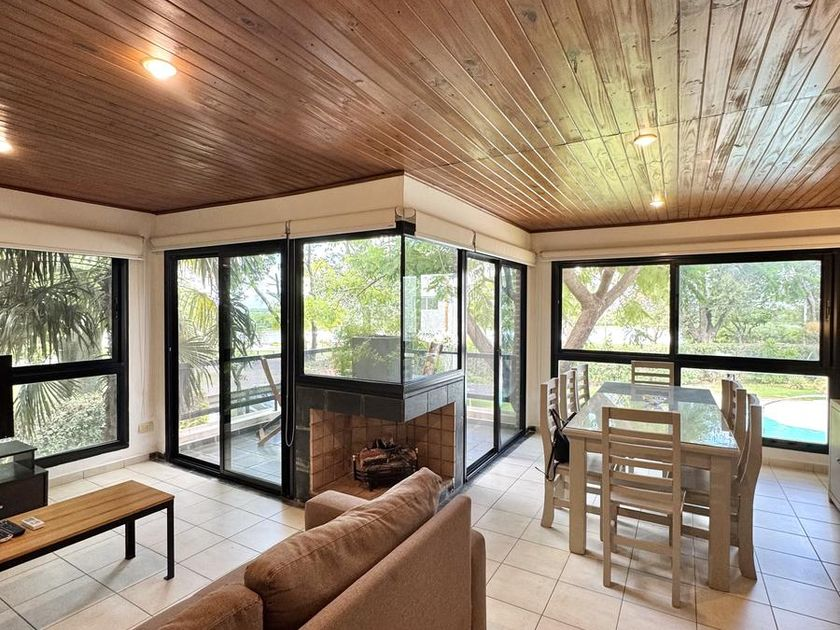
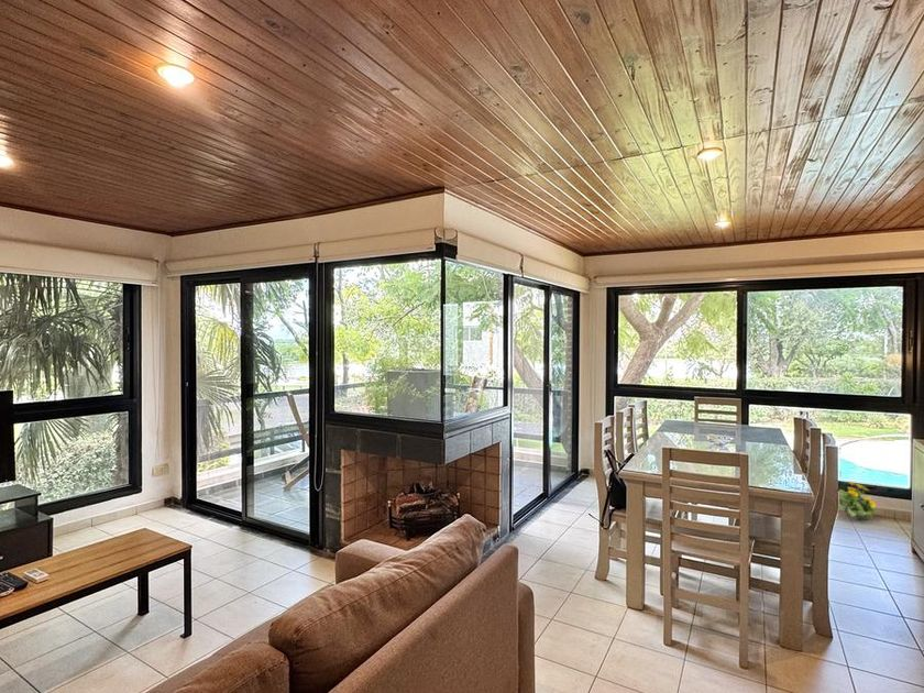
+ flowering plant (851, 501)
